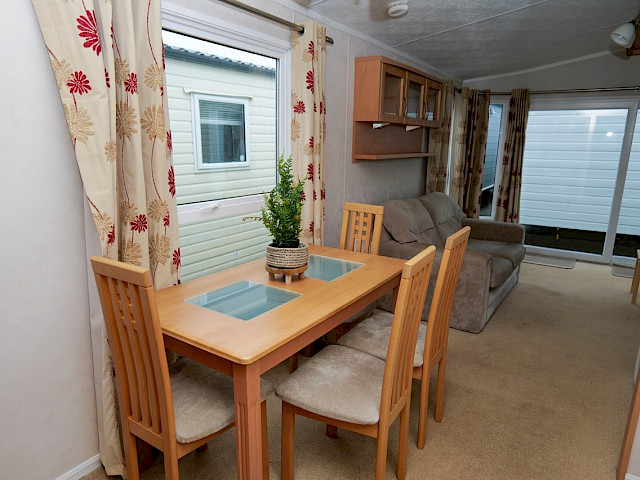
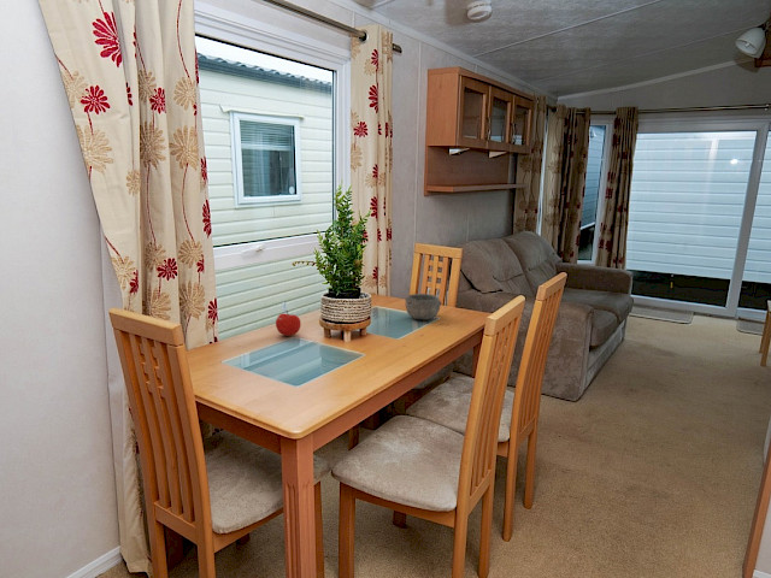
+ fruit (288, 323)
+ bowl (422, 307)
